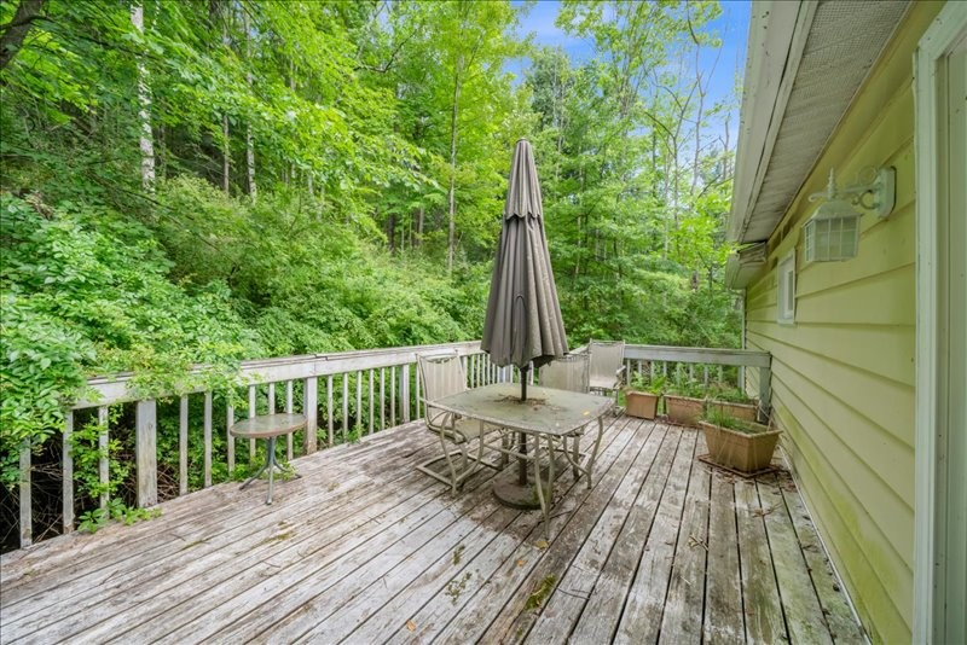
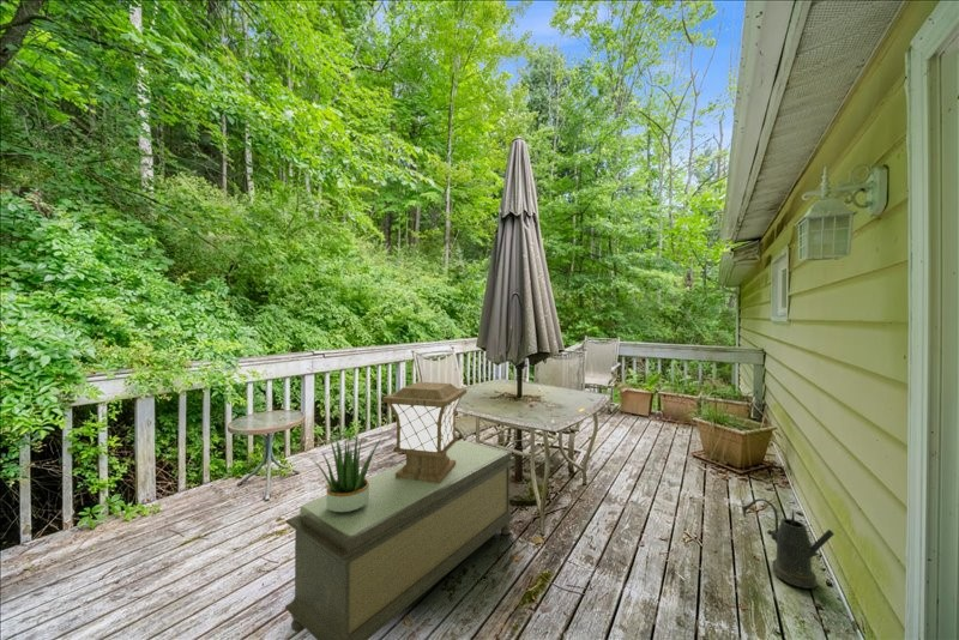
+ potted plant (348, 471)
+ lantern (427, 428)
+ bench (421, 523)
+ watering can (783, 539)
